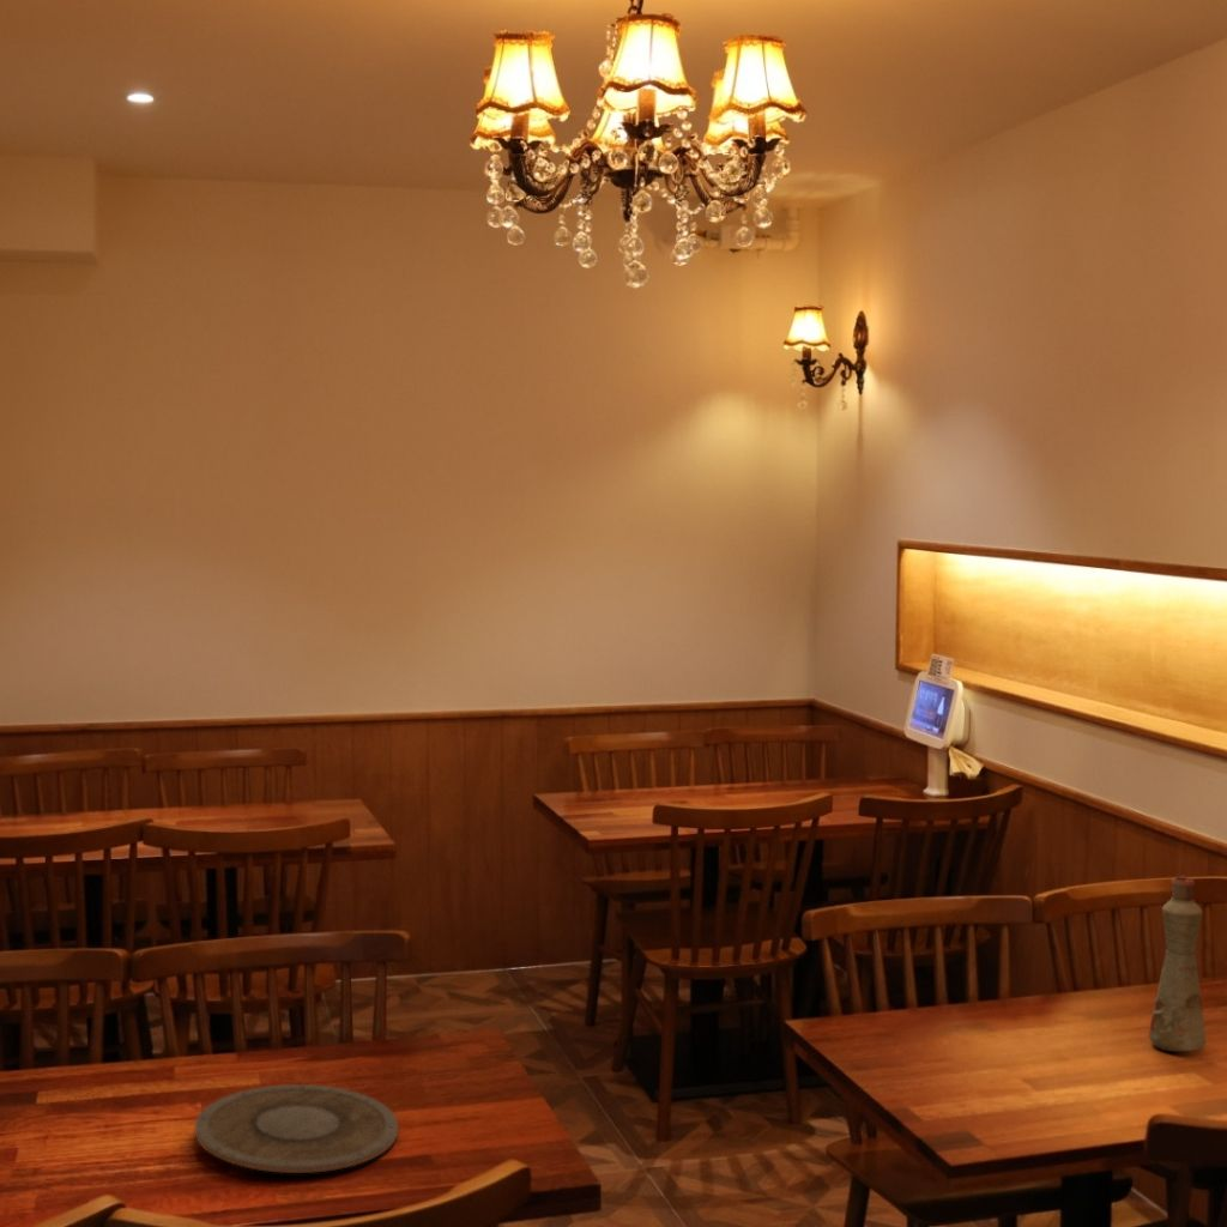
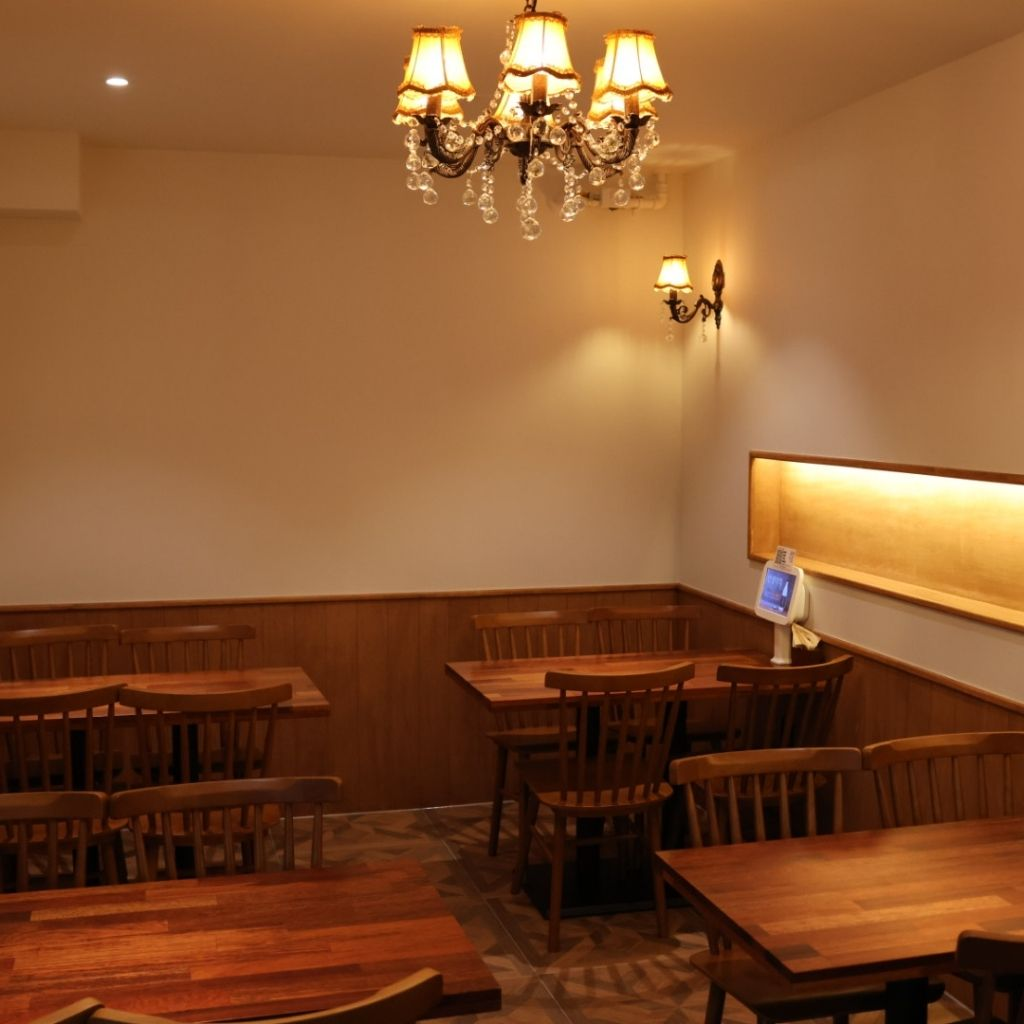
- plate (297, 1124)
- bottle (1179, 961)
